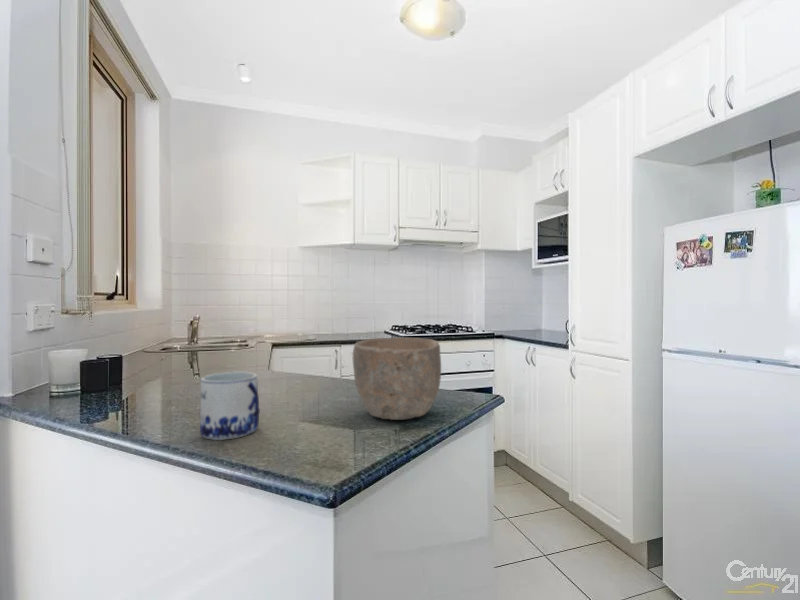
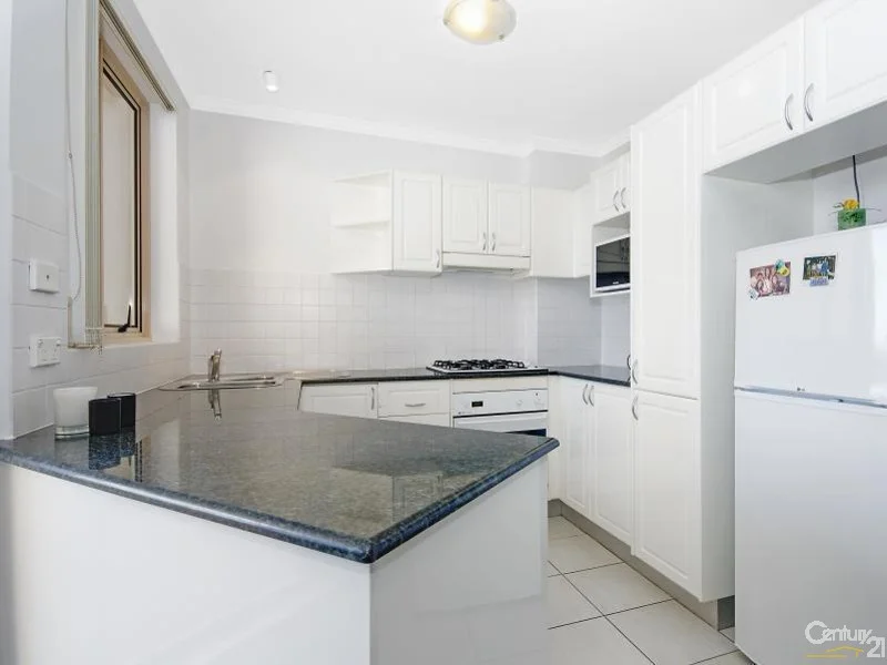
- bowl (397, 377)
- mug (230, 401)
